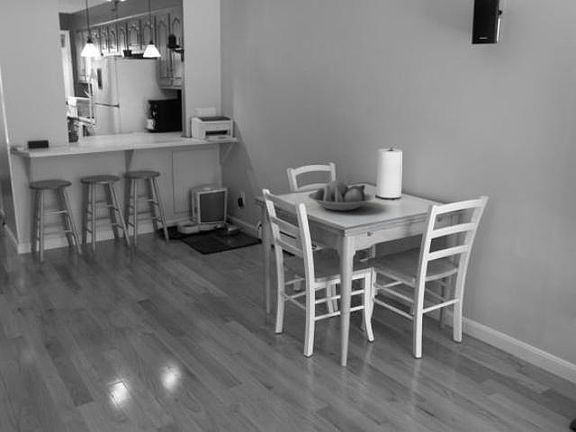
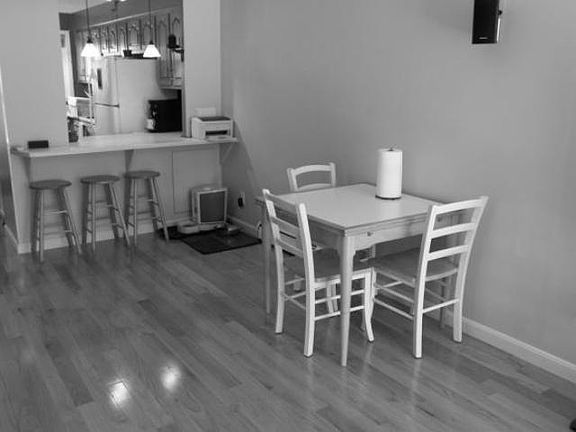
- fruit bowl (340, 193)
